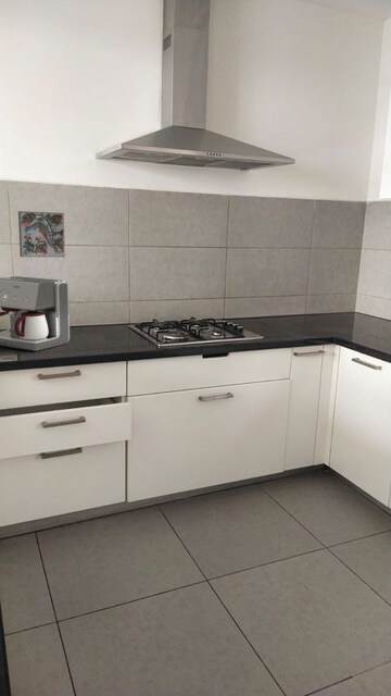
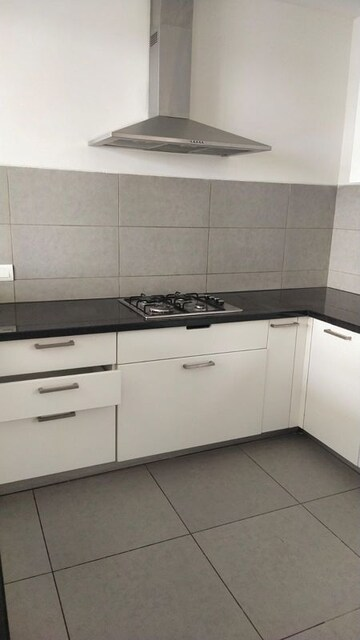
- coffee maker (28, 311)
- decorative tile (42, 234)
